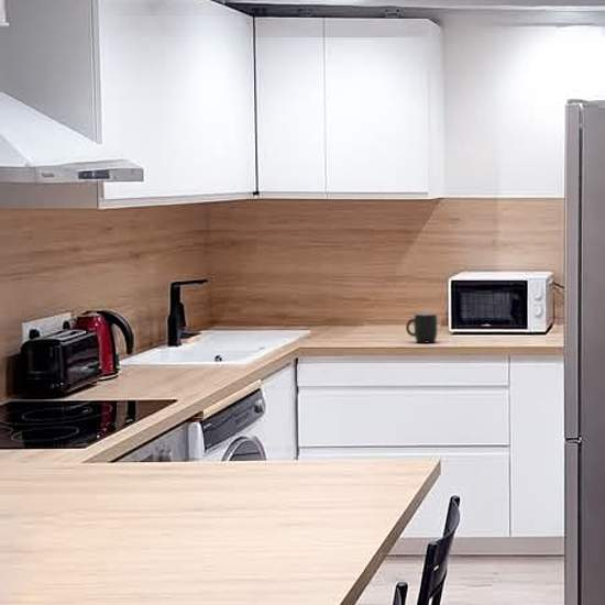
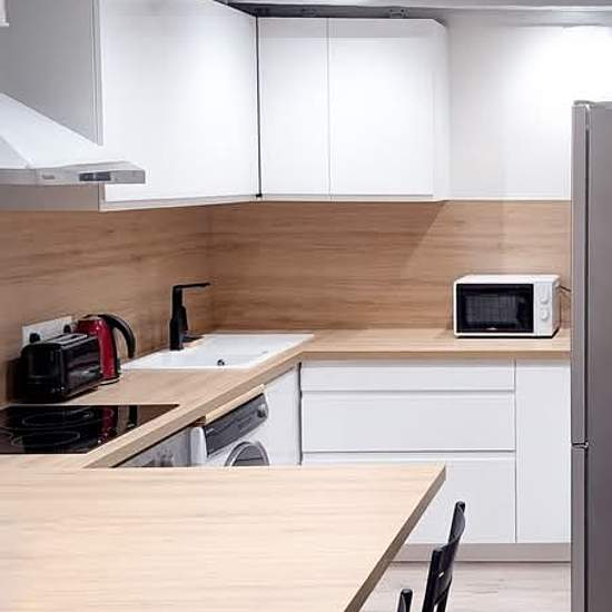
- mug (421, 328)
